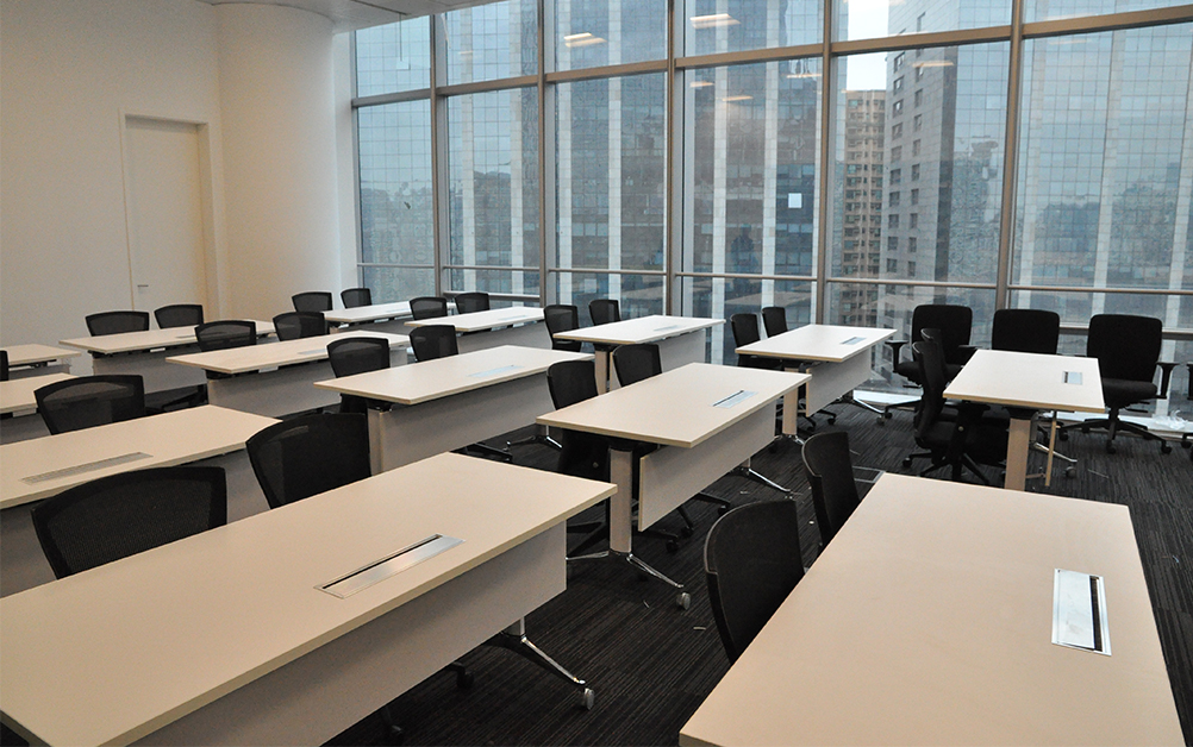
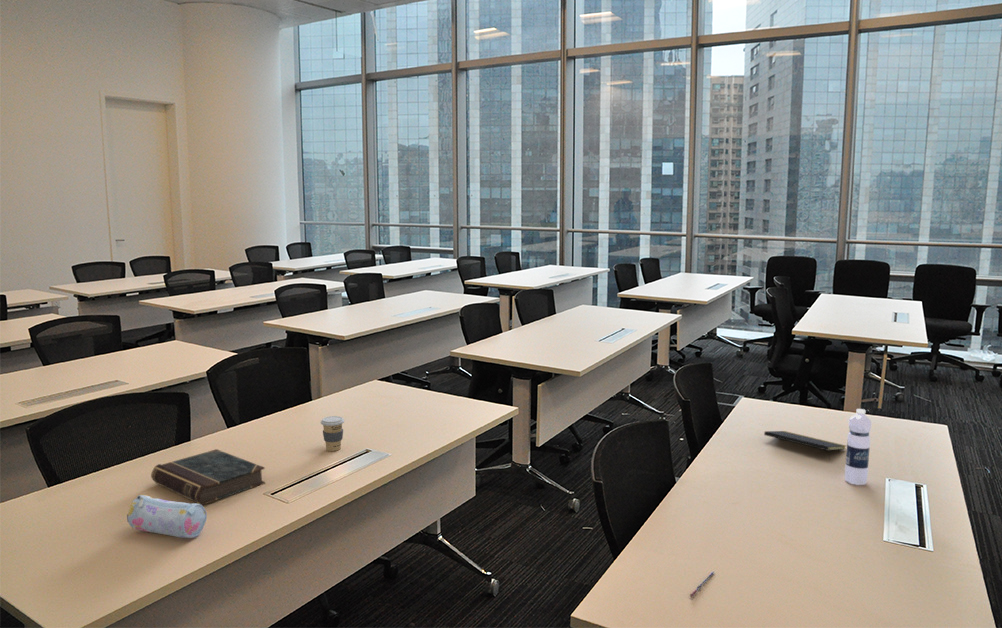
+ notepad (804, 440)
+ coffee cup (332, 433)
+ pencil case (167, 515)
+ water bottle (858, 446)
+ book (207, 474)
+ pen (702, 583)
